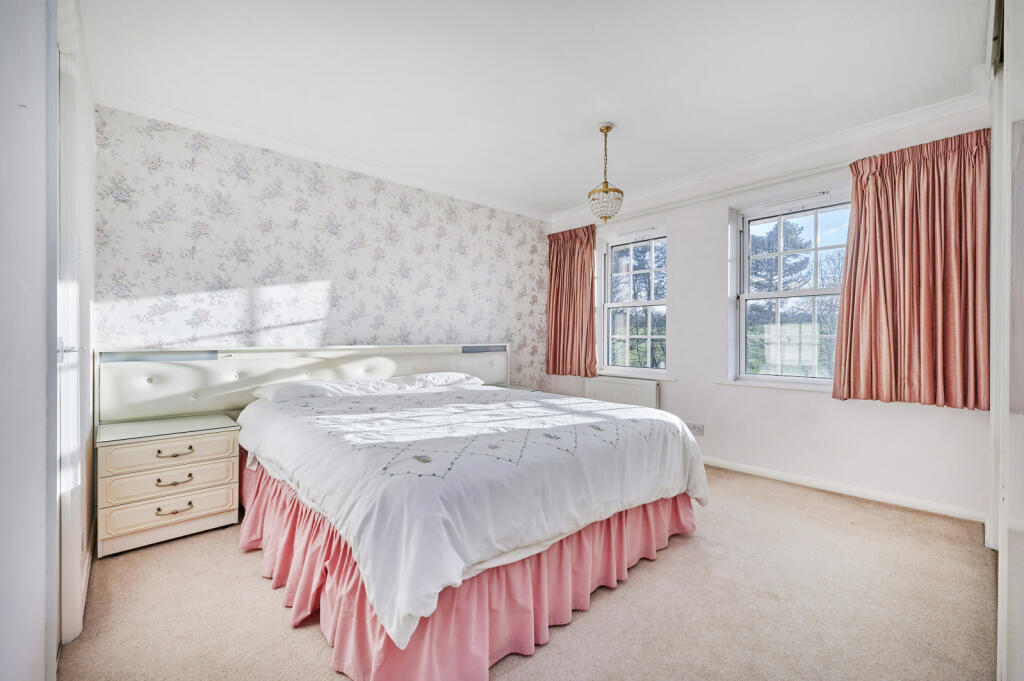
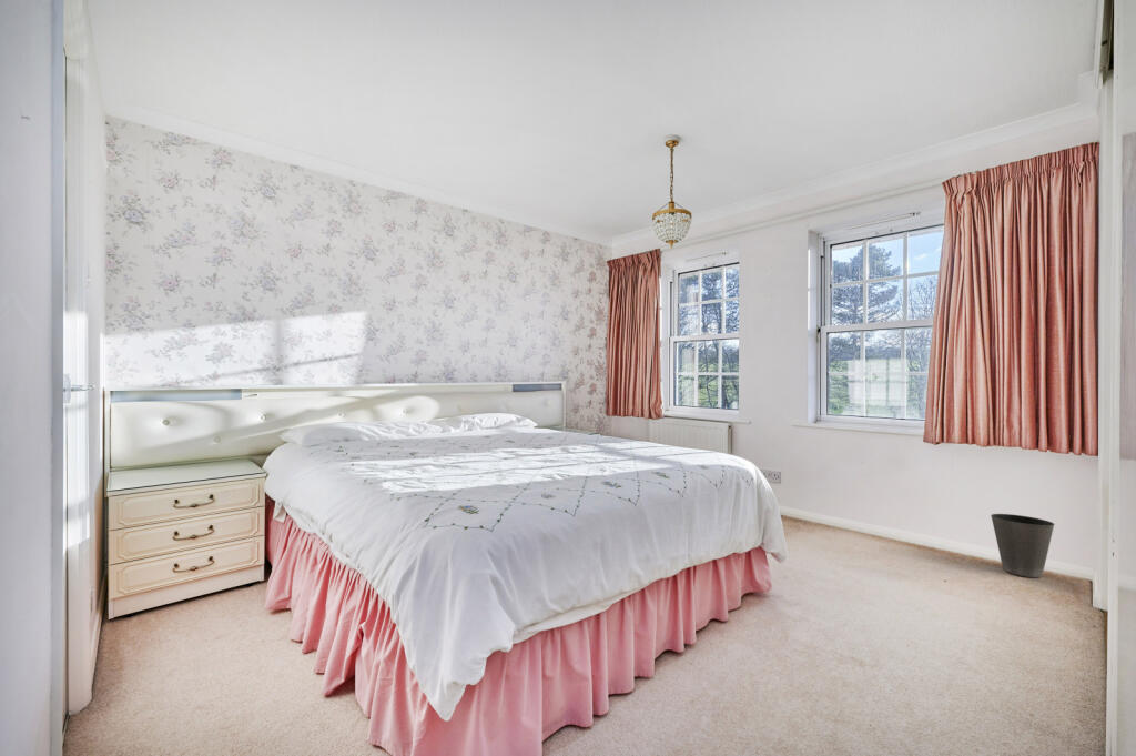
+ waste basket (1021, 545)
